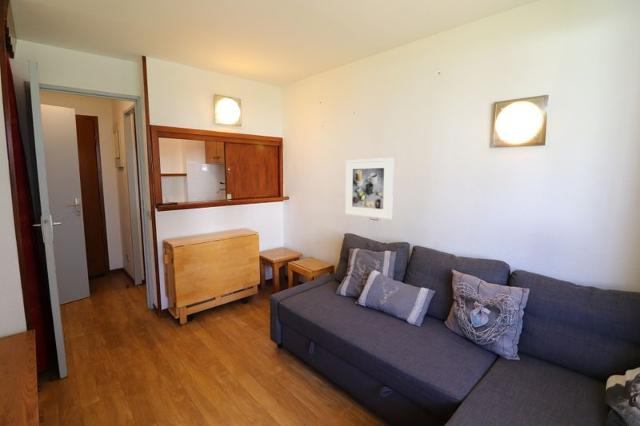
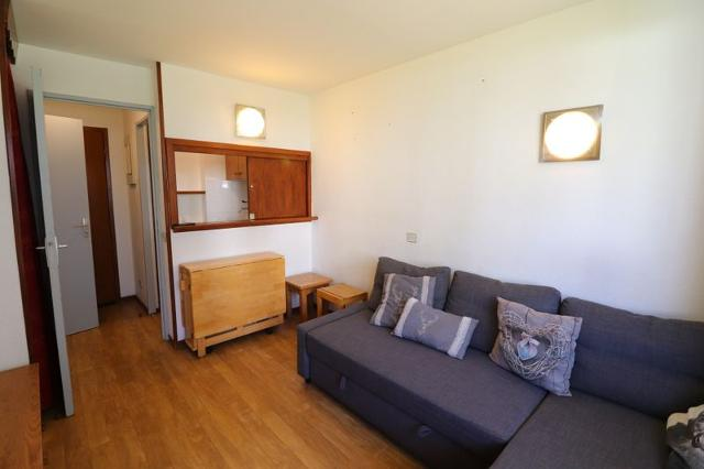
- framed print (367, 188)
